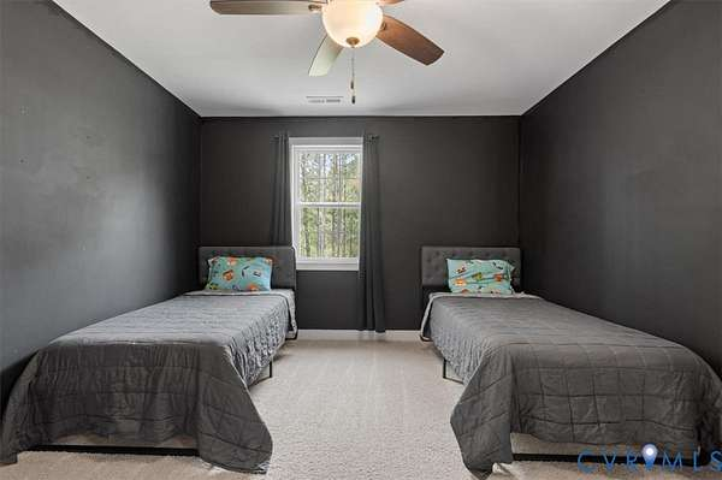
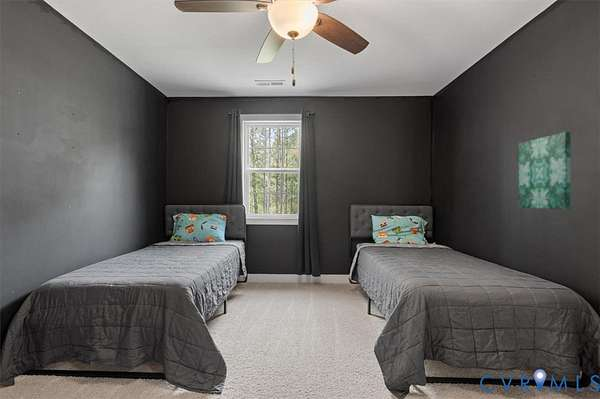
+ wall art (542, 173)
